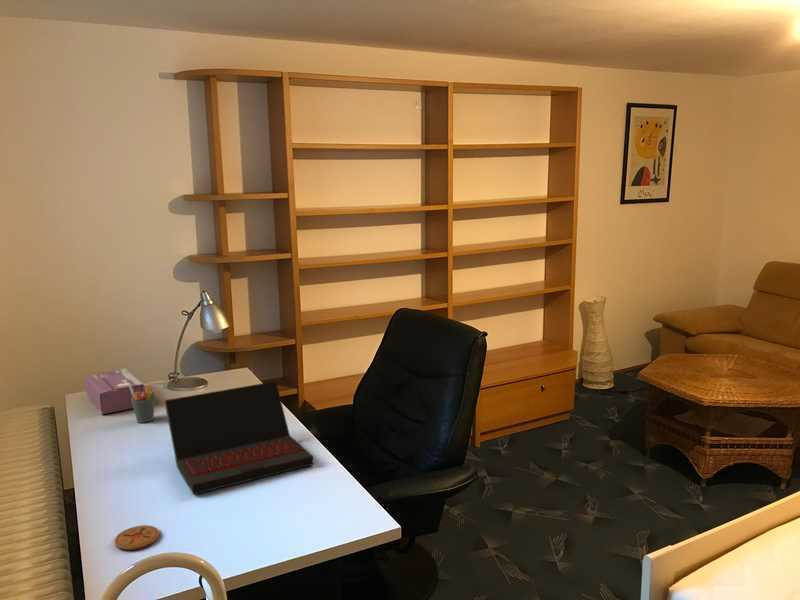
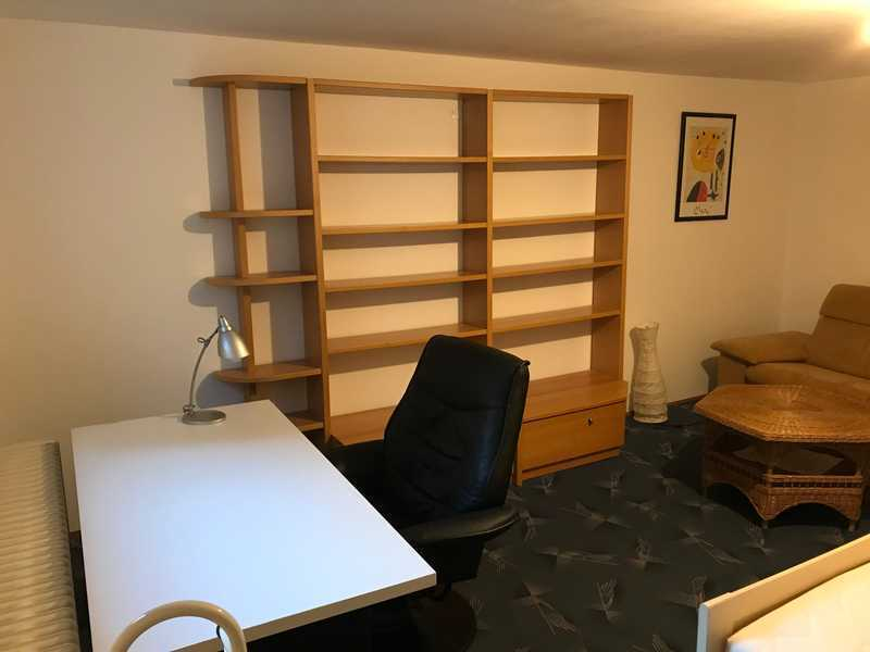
- laptop (237, 431)
- tissue box (114, 390)
- coaster (137, 537)
- pen holder (143, 402)
